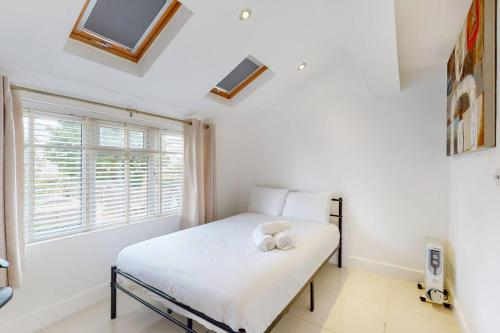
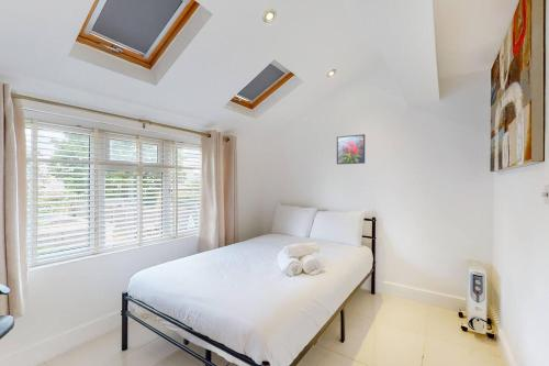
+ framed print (350, 149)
